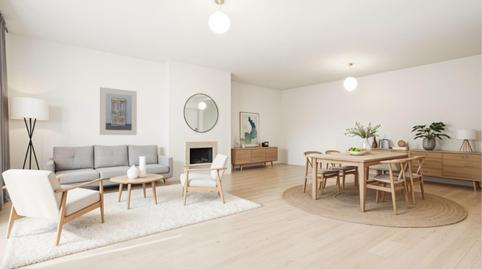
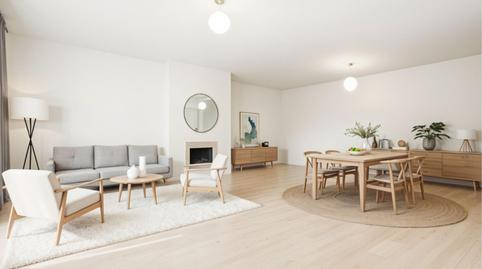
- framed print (119, 112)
